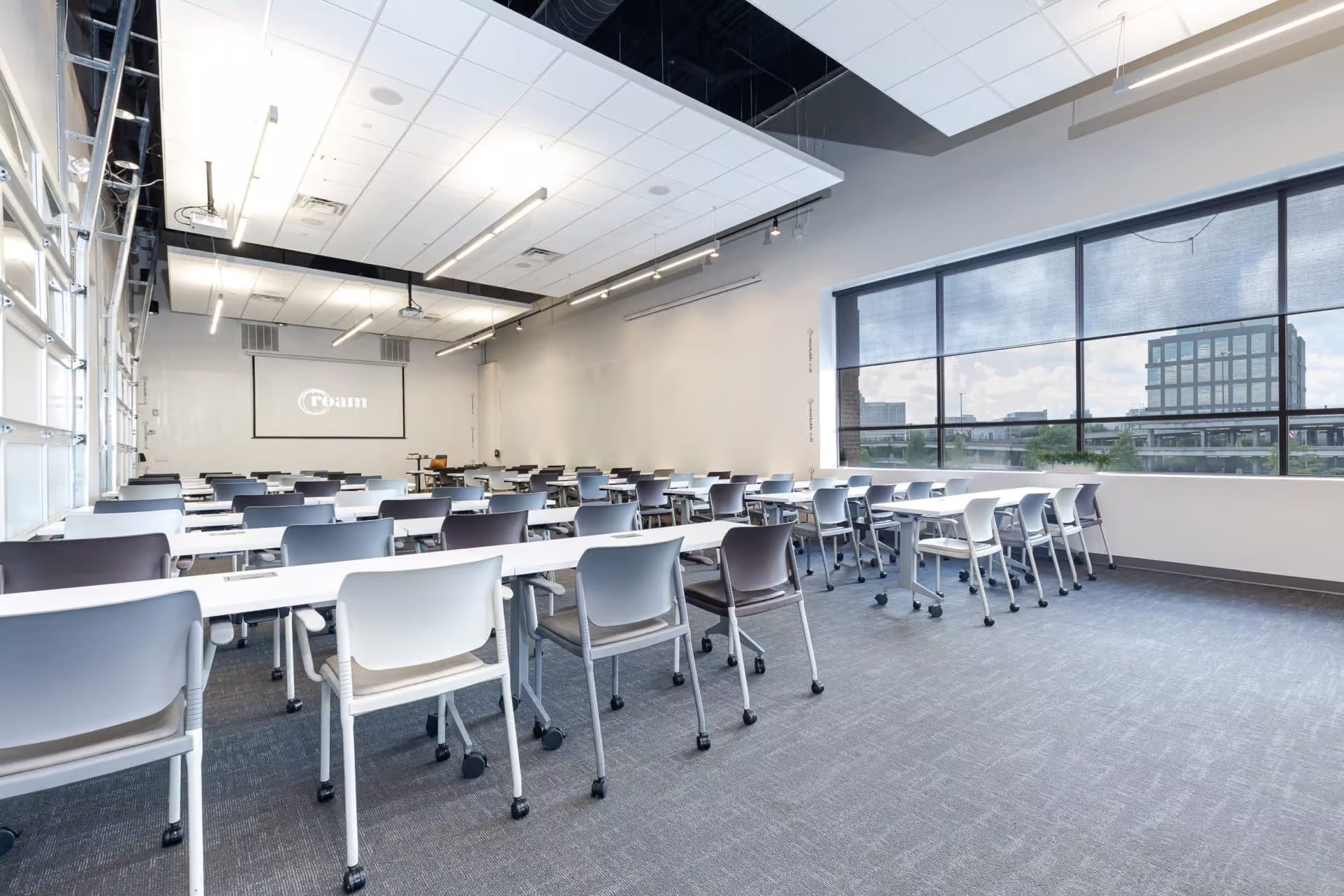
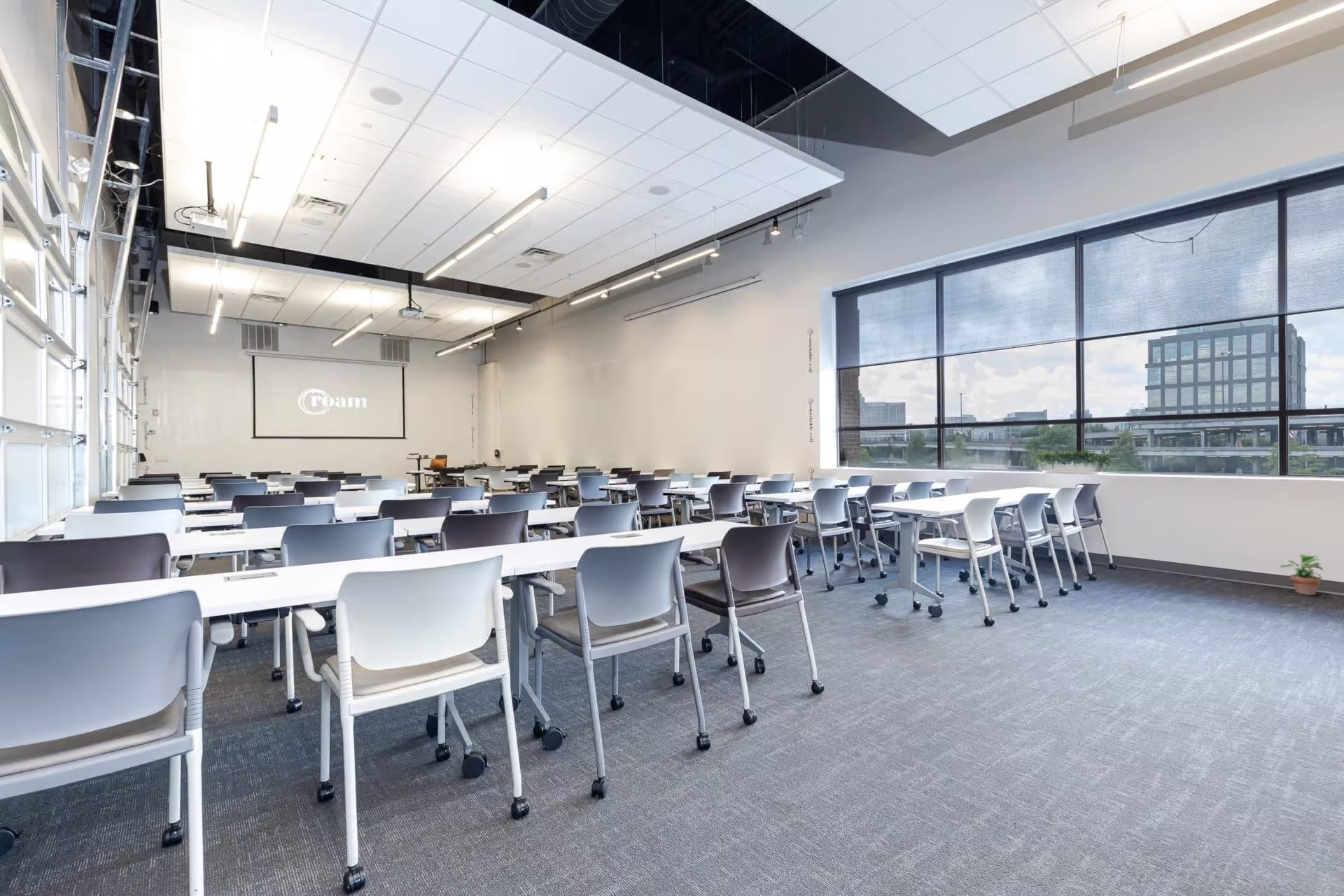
+ potted plant (1301, 573)
